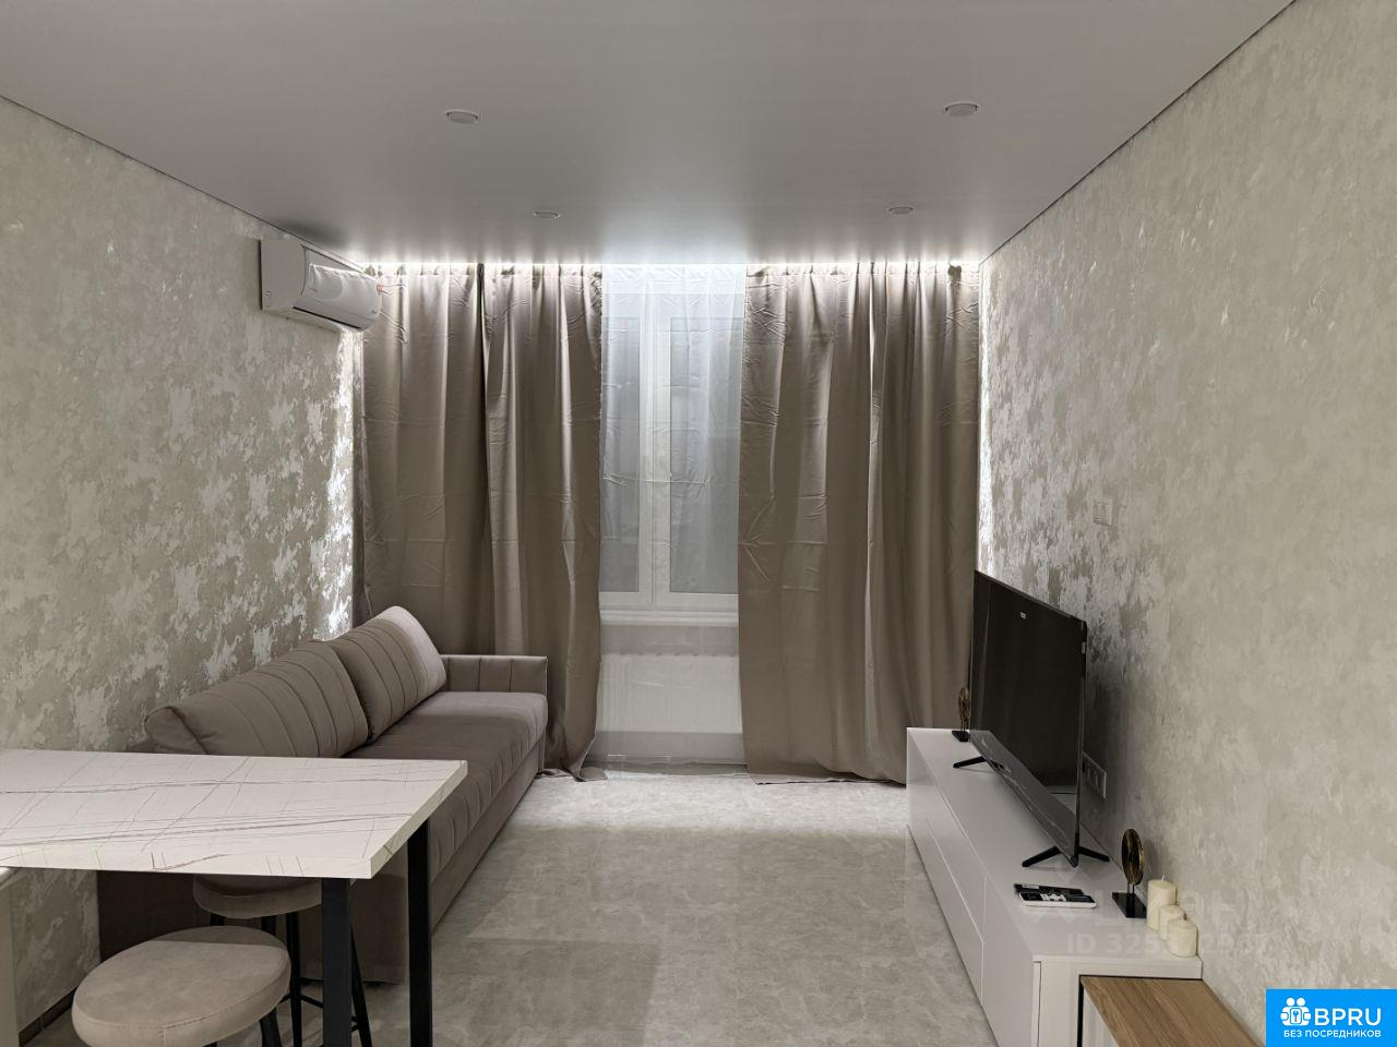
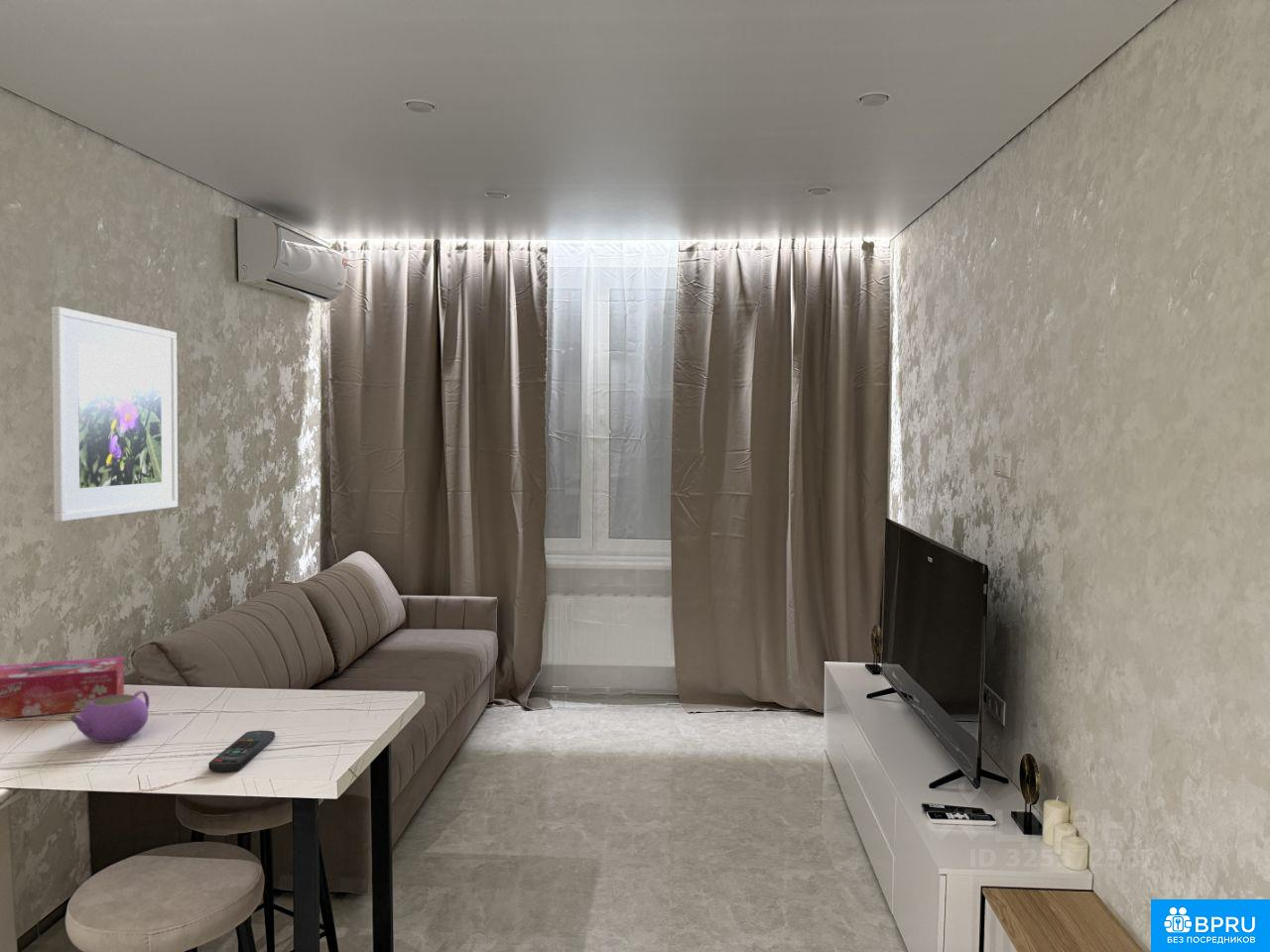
+ teapot (111, 719)
+ tissue box (57, 686)
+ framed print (121, 417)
+ remote control (243, 749)
